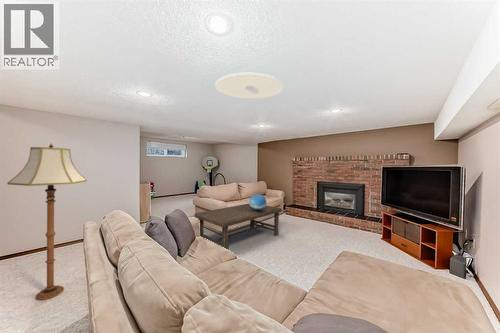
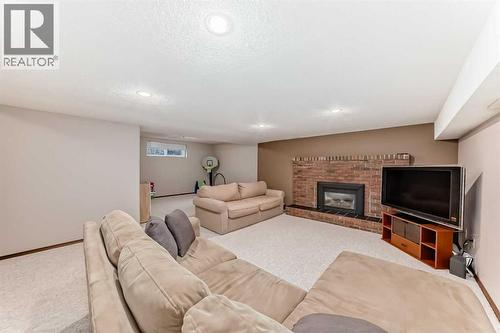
- decorative globe (257, 202)
- ceiling light (249, 84)
- floor lamp (50, 218)
- coffee table (241, 222)
